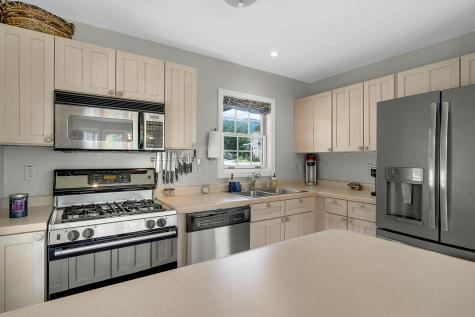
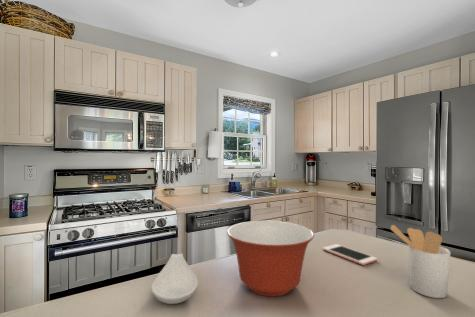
+ utensil holder (417, 257)
+ mixing bowl (269, 257)
+ spoon rest (175, 274)
+ cell phone (348, 253)
